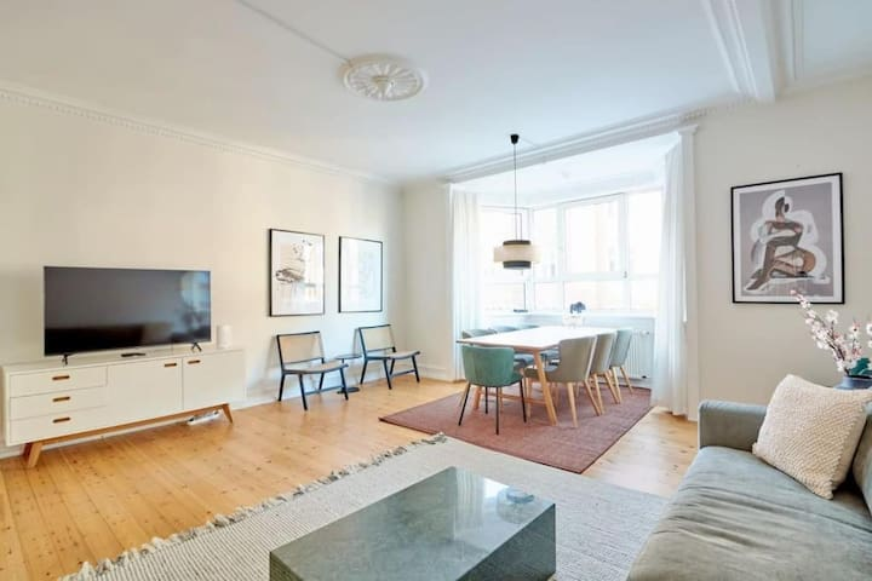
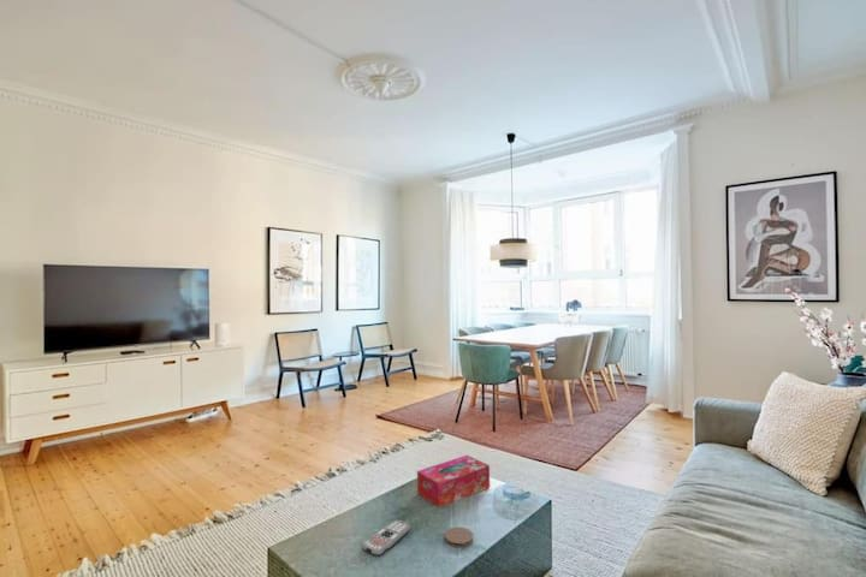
+ coaster (458, 536)
+ tissue box (453, 478)
+ remote control (387, 536)
